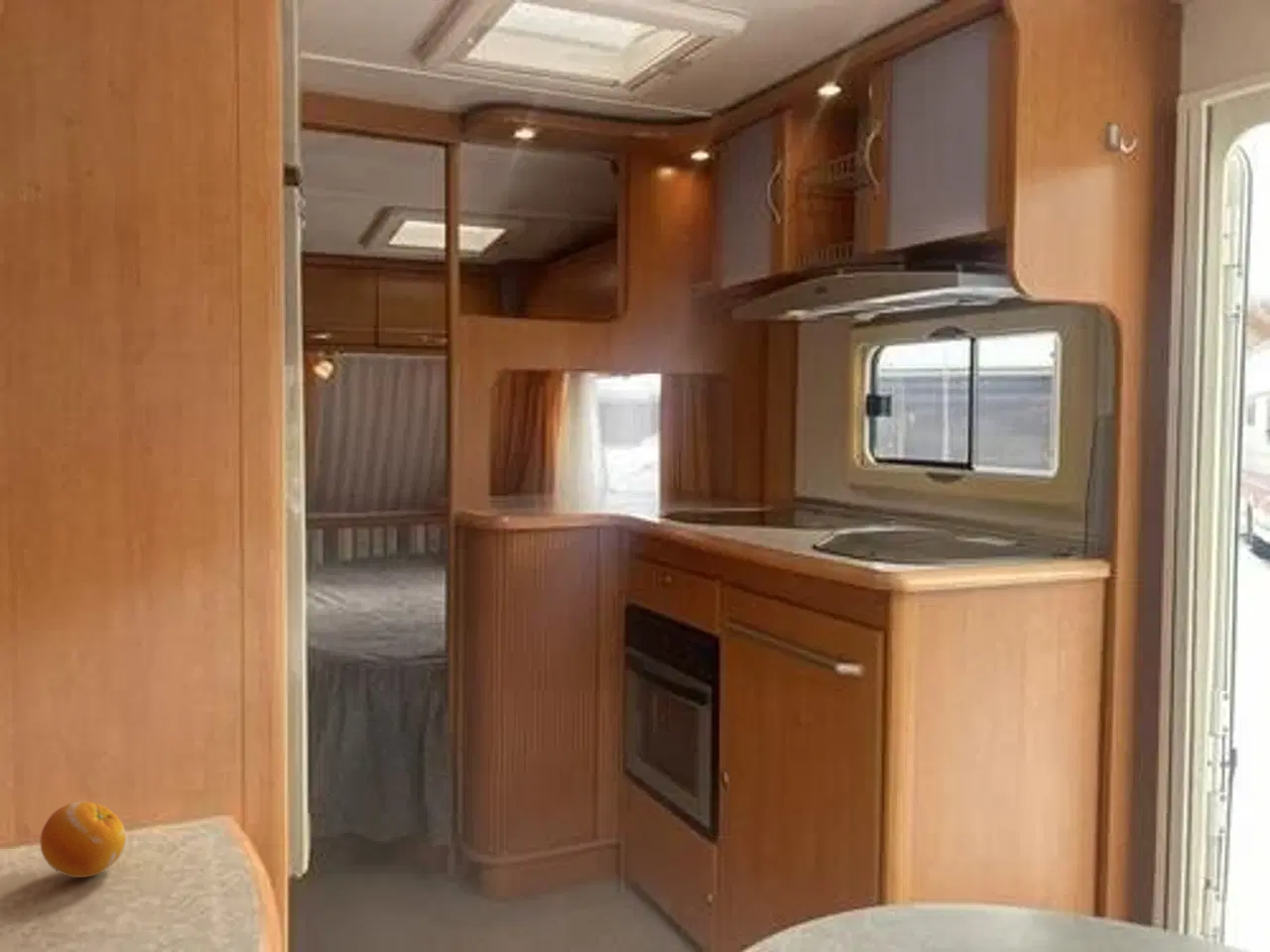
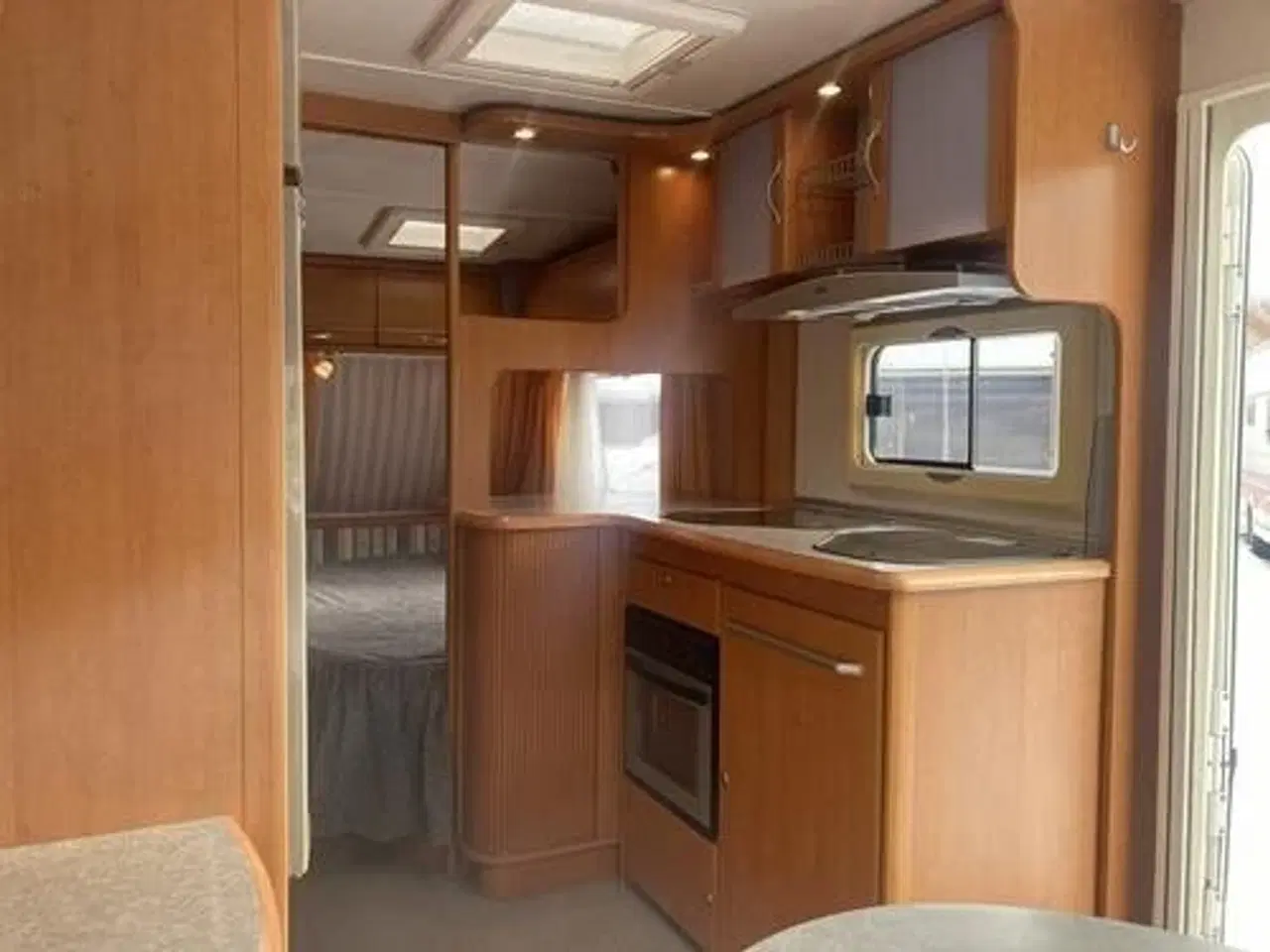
- fruit (82, 838)
